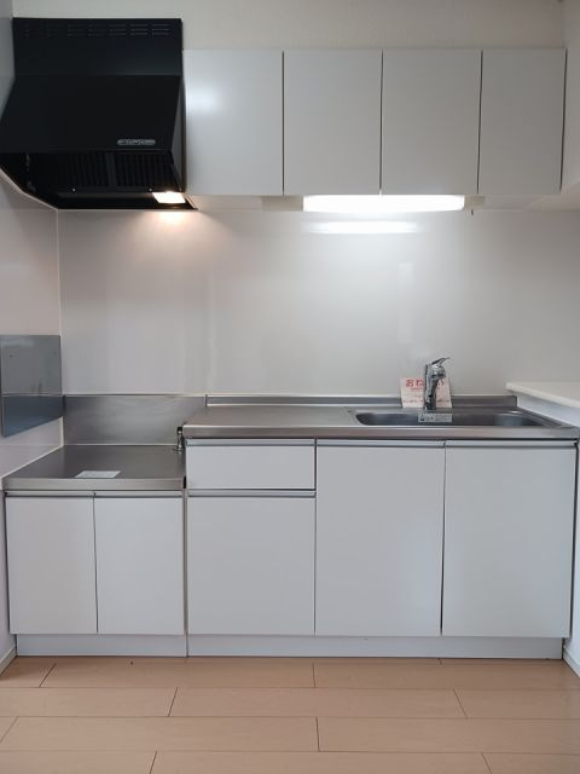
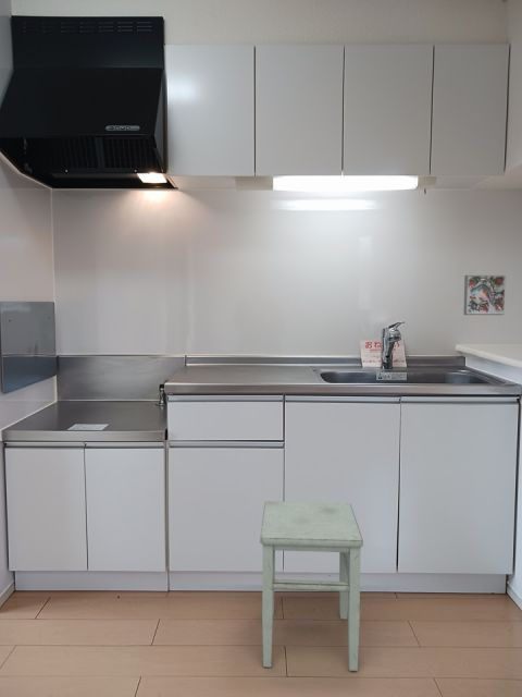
+ stool (308, 580)
+ decorative tile (484, 294)
